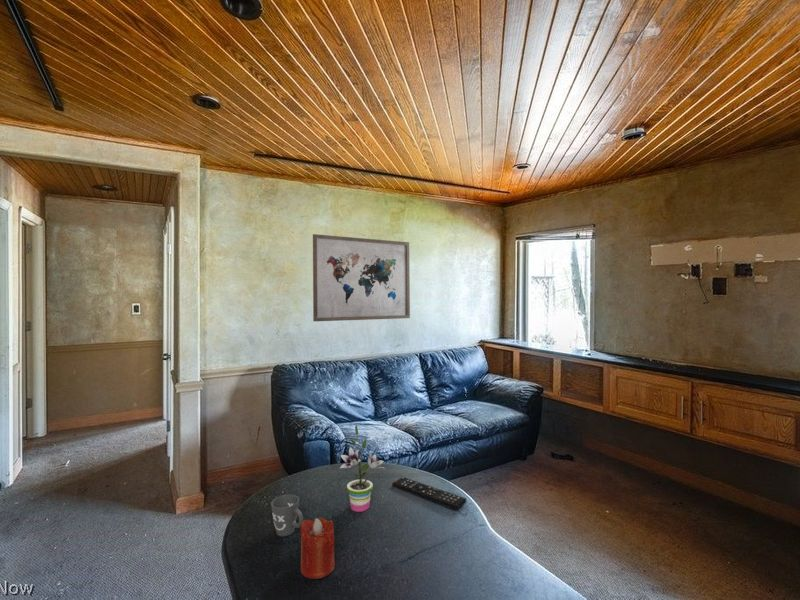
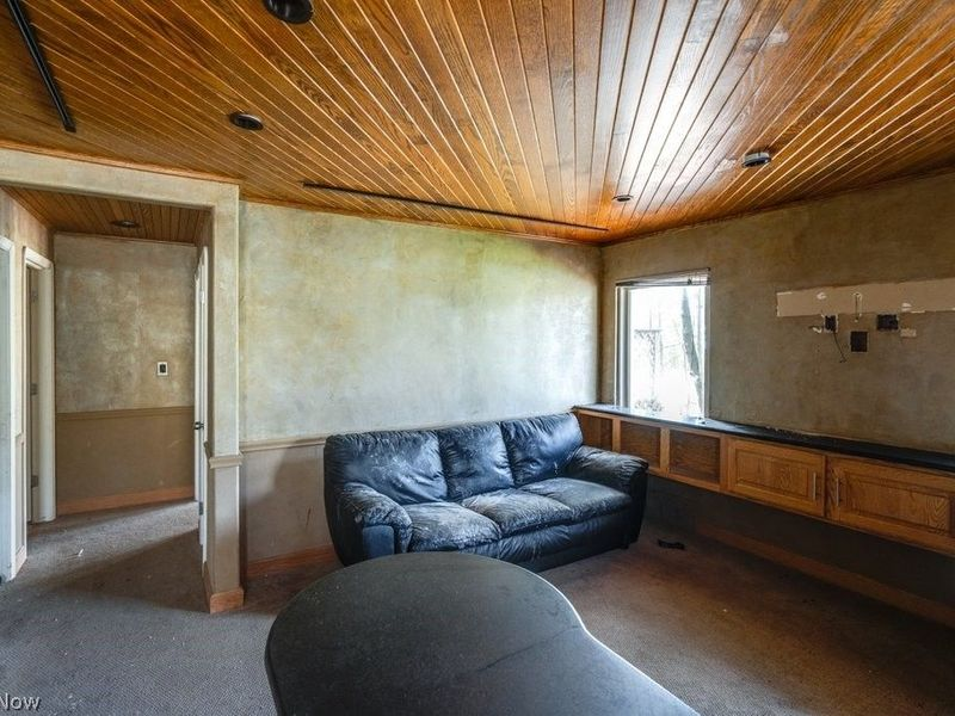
- candle (317, 542)
- potted plant (363, 469)
- wall art (364, 279)
- mug (288, 517)
- remote control (427, 491)
